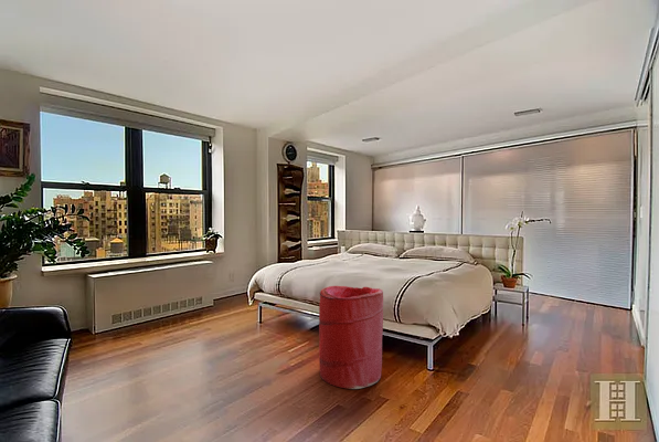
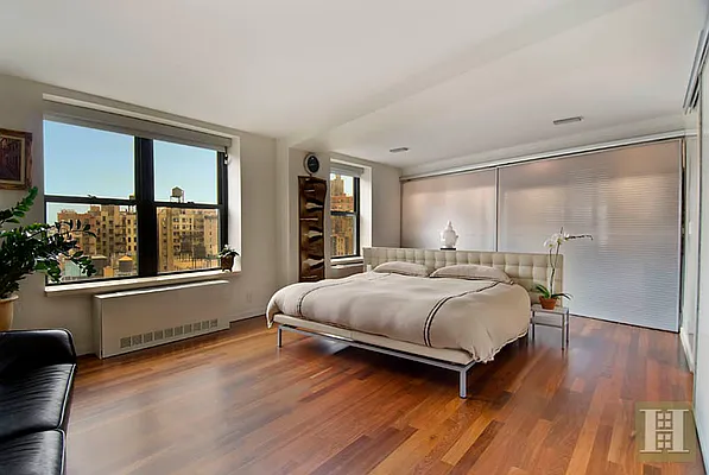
- laundry hamper (351, 329)
